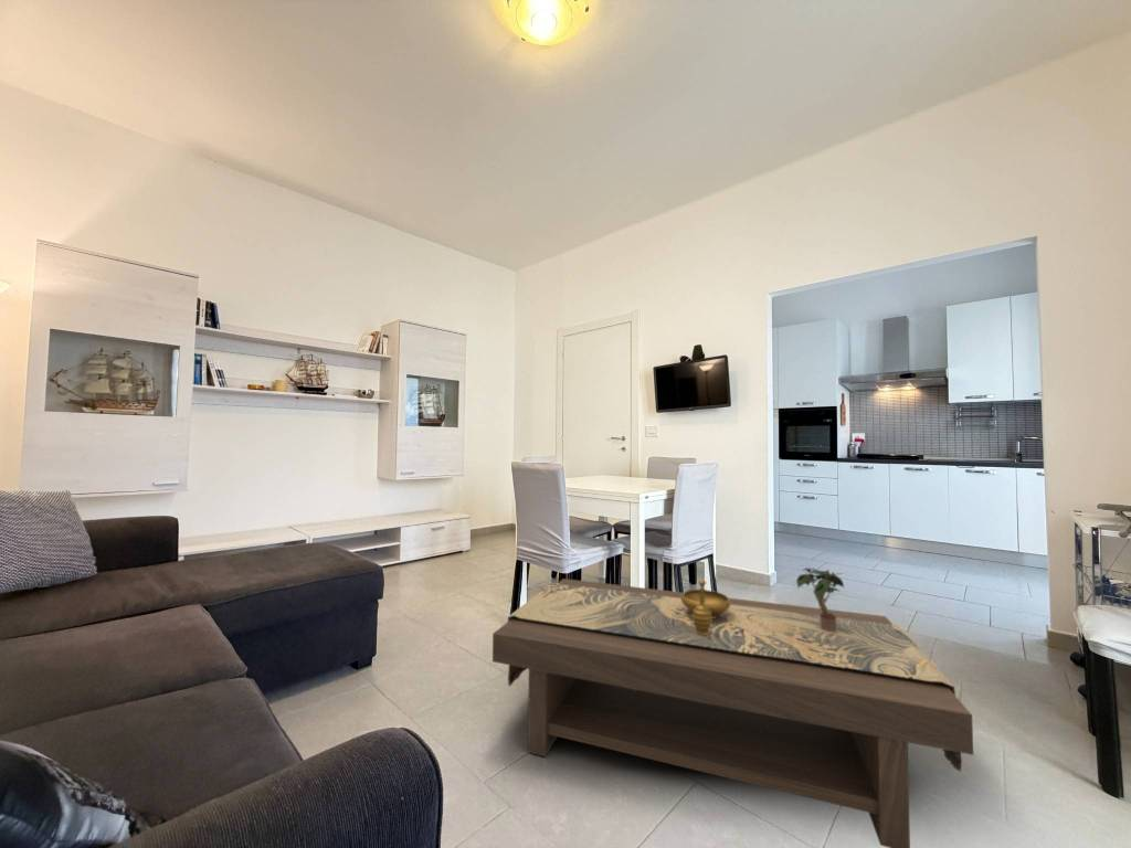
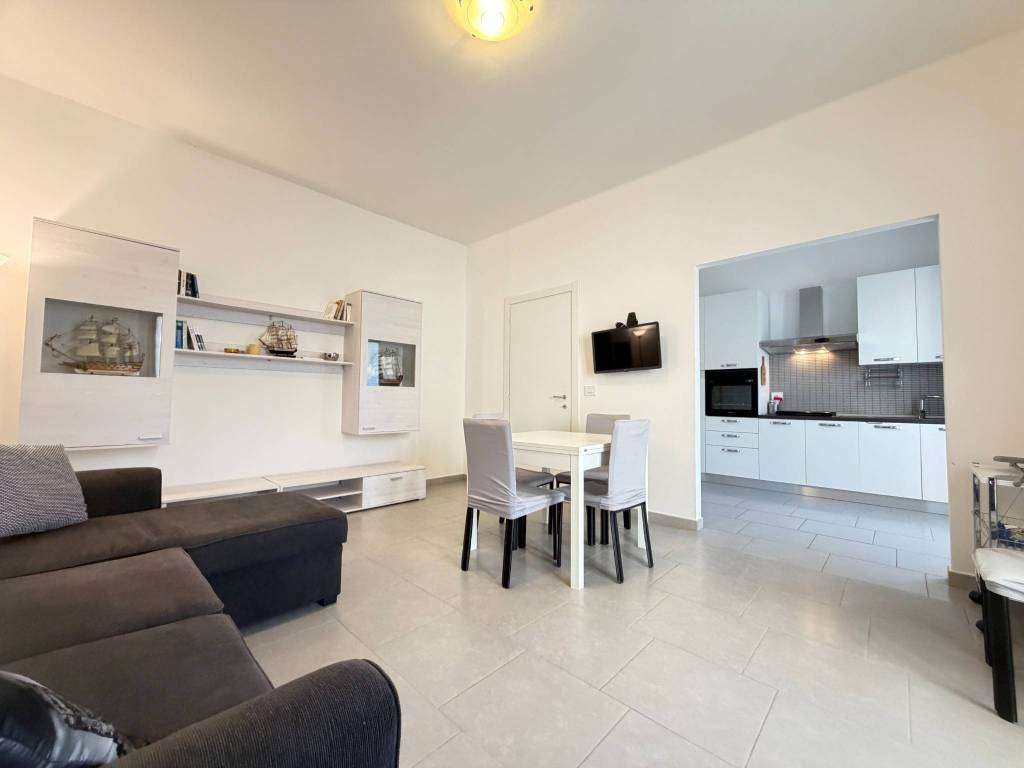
- coffee table (702, 675)
- potted plant (820, 597)
- decorative bowl (704, 594)
